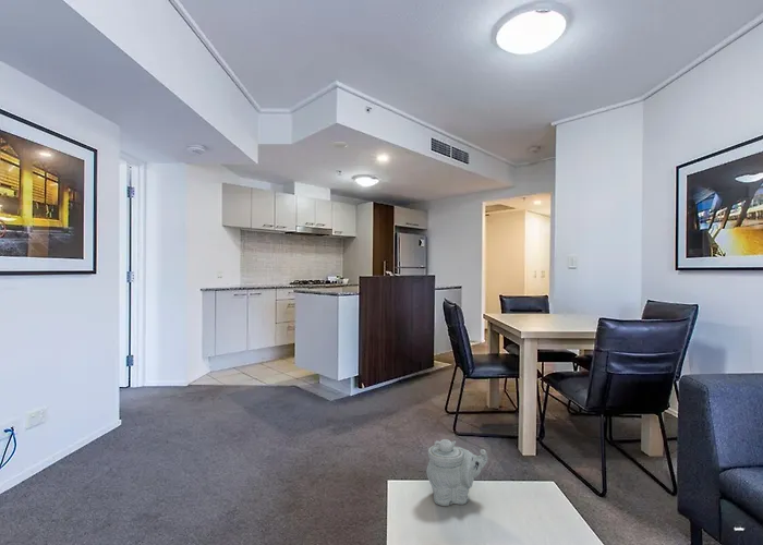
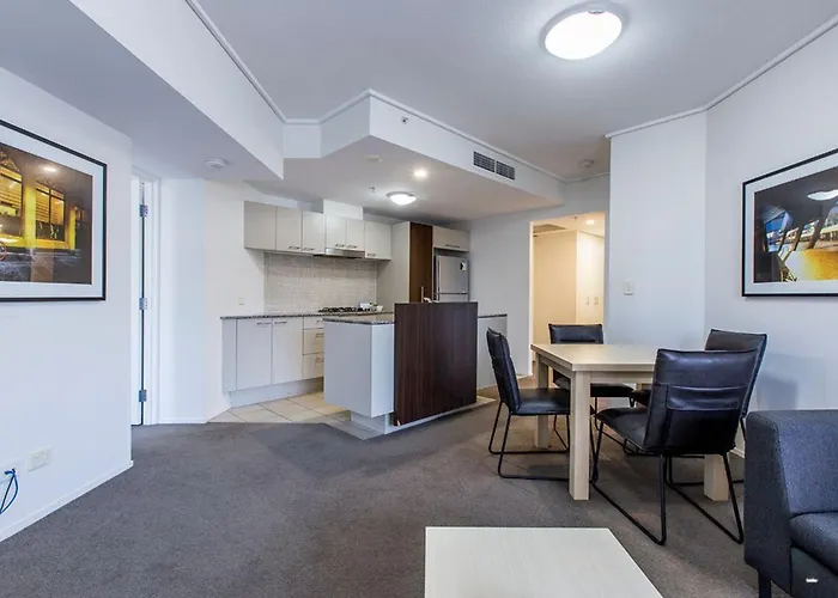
- teapot (457, 468)
